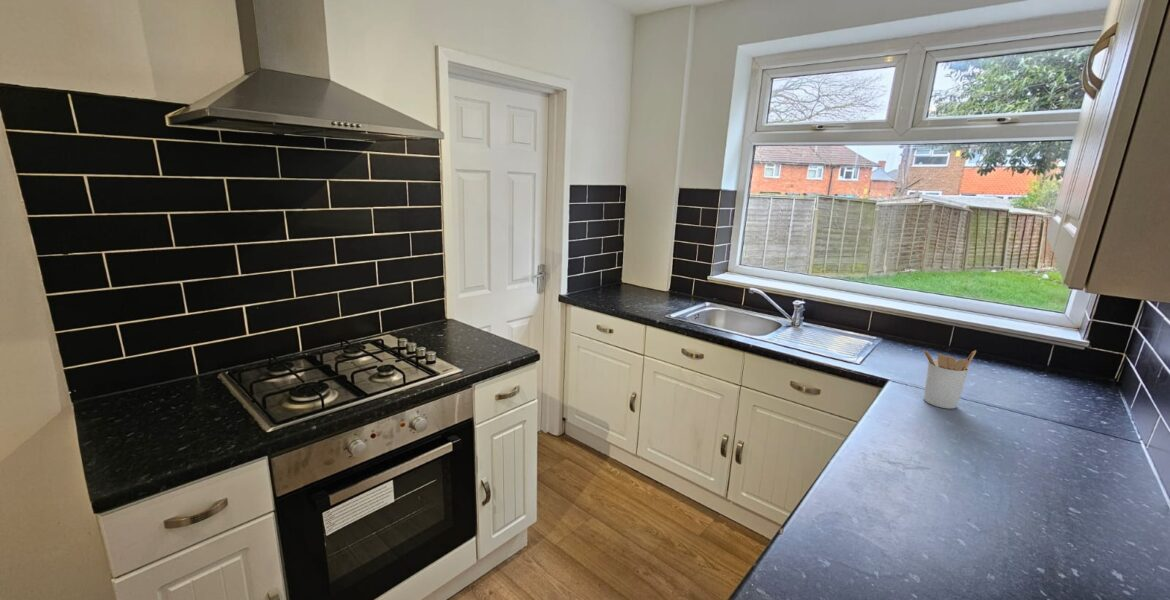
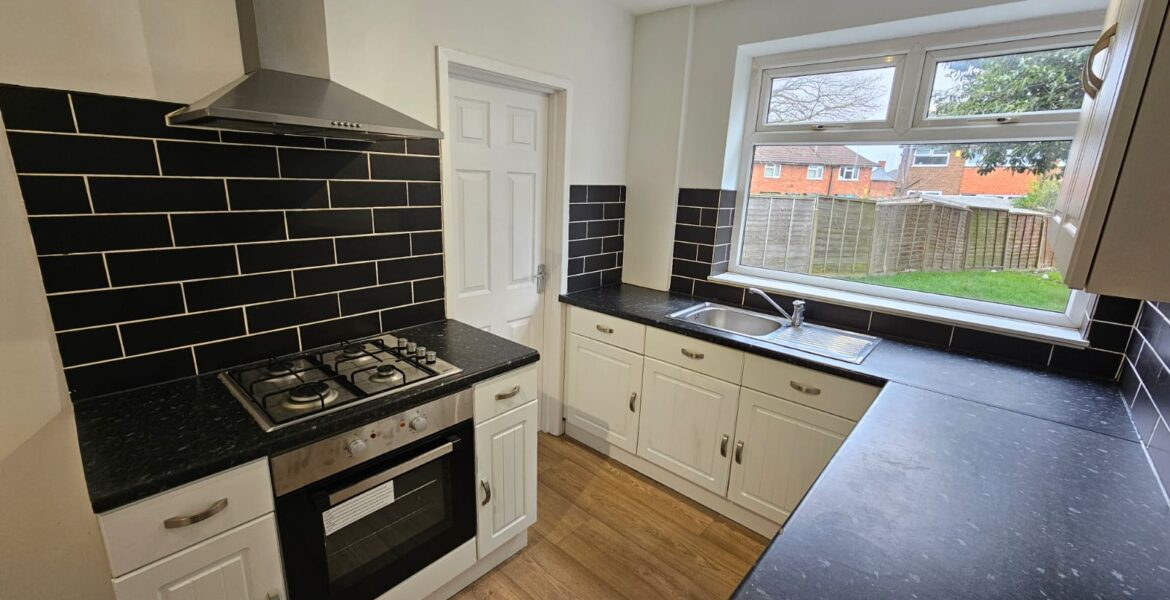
- utensil holder (946, 377)
